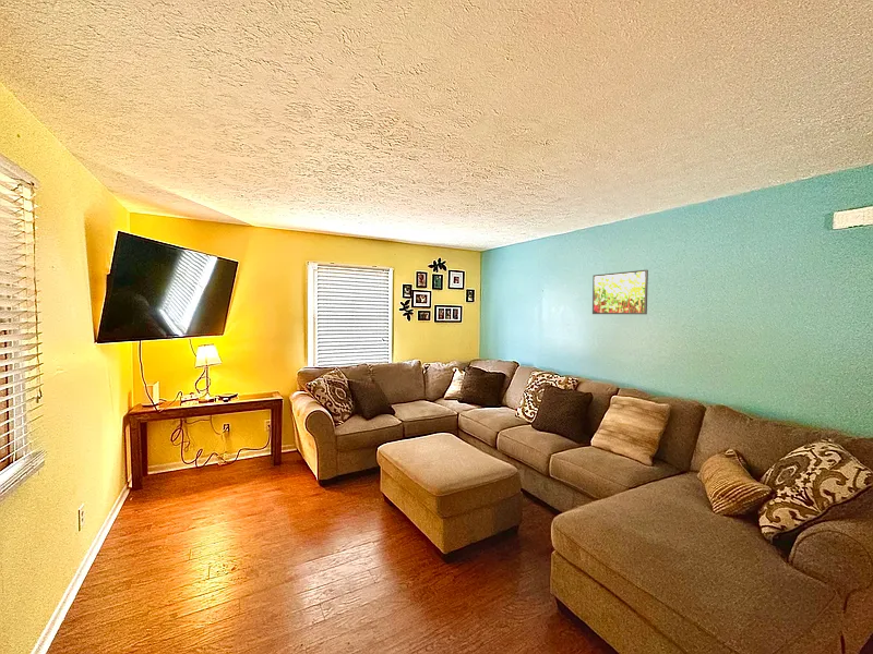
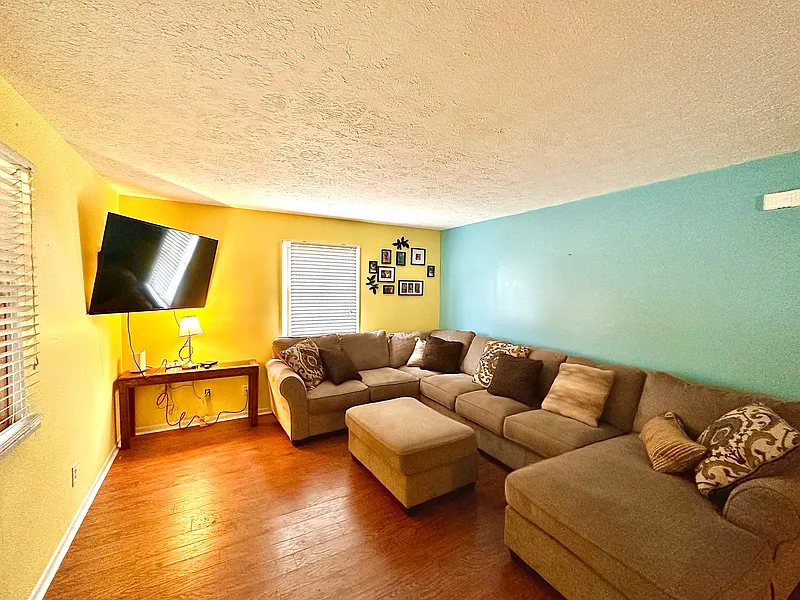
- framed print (618, 293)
